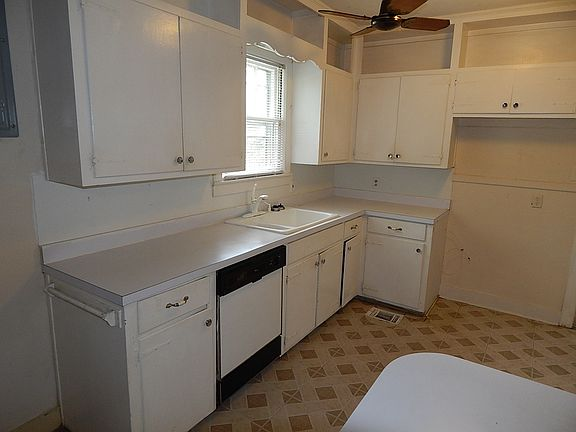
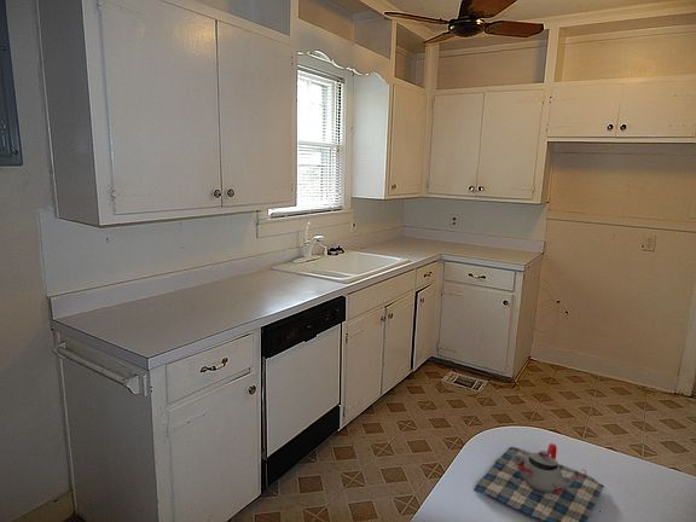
+ teapot (541, 470)
